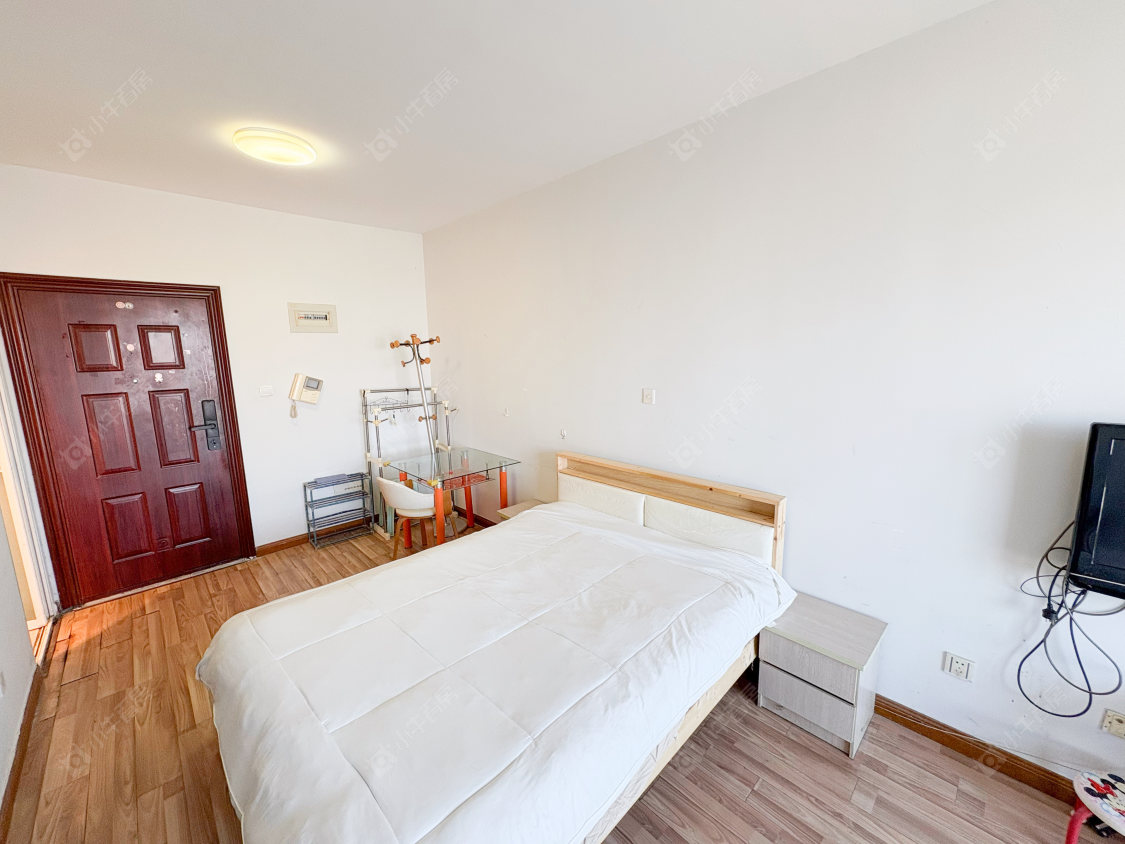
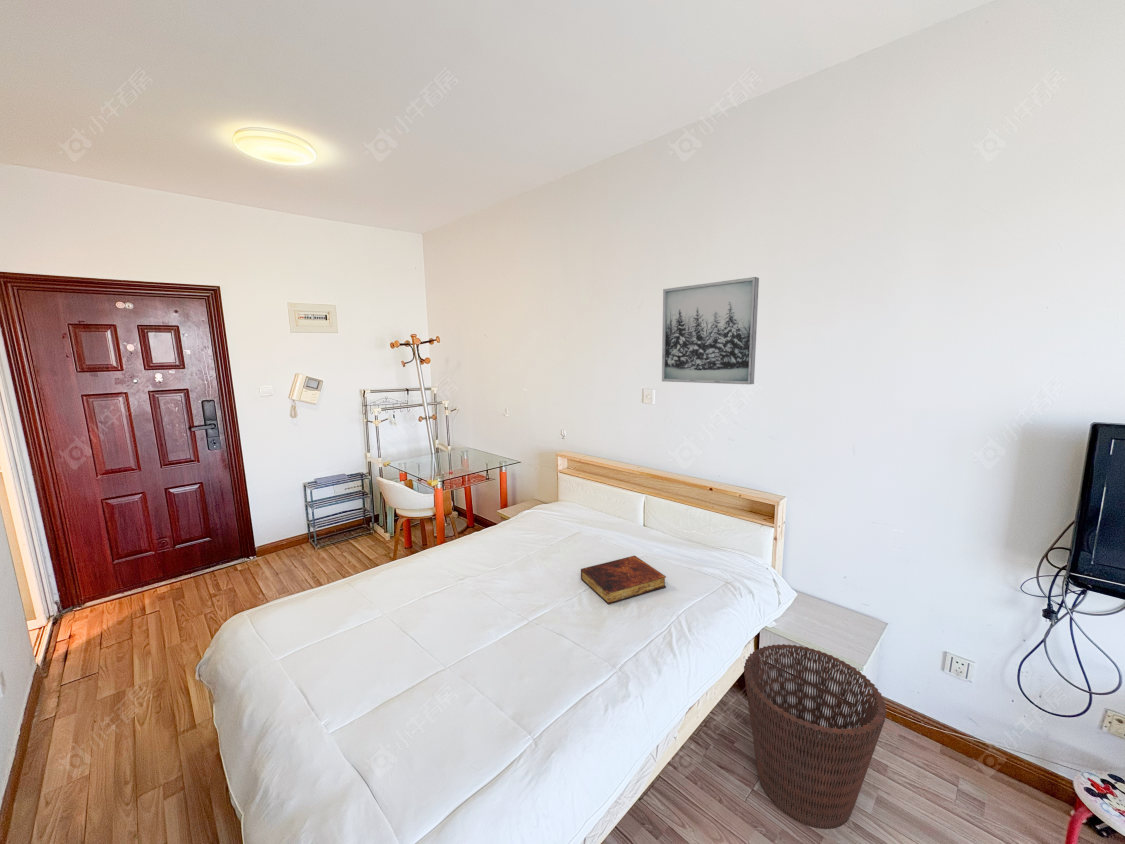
+ book (622, 577)
+ wall art (706, 334)
+ basket (806, 735)
